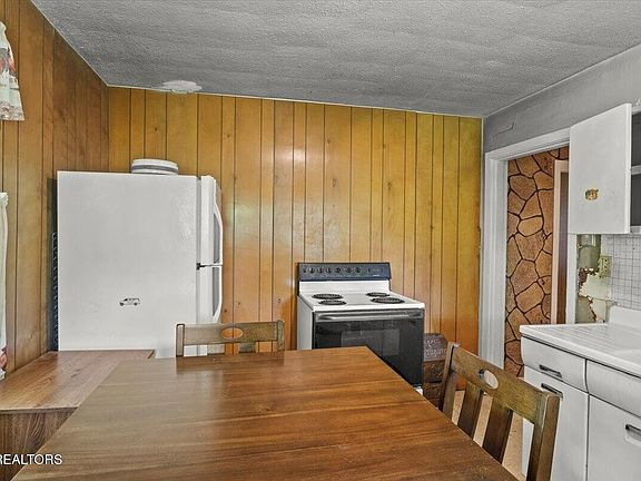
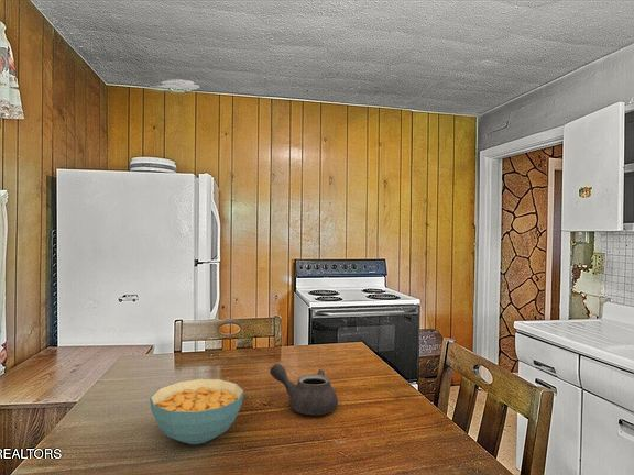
+ teapot (303, 386)
+ cereal bowl (197, 416)
